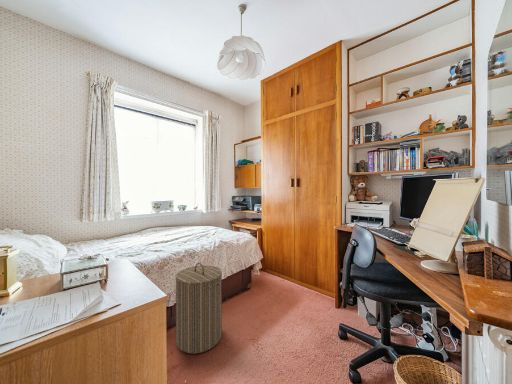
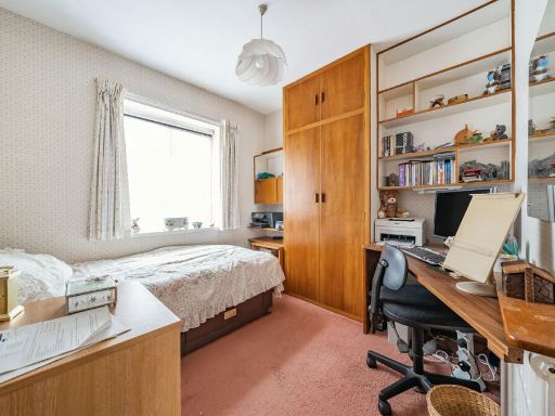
- laundry hamper (199, 300)
